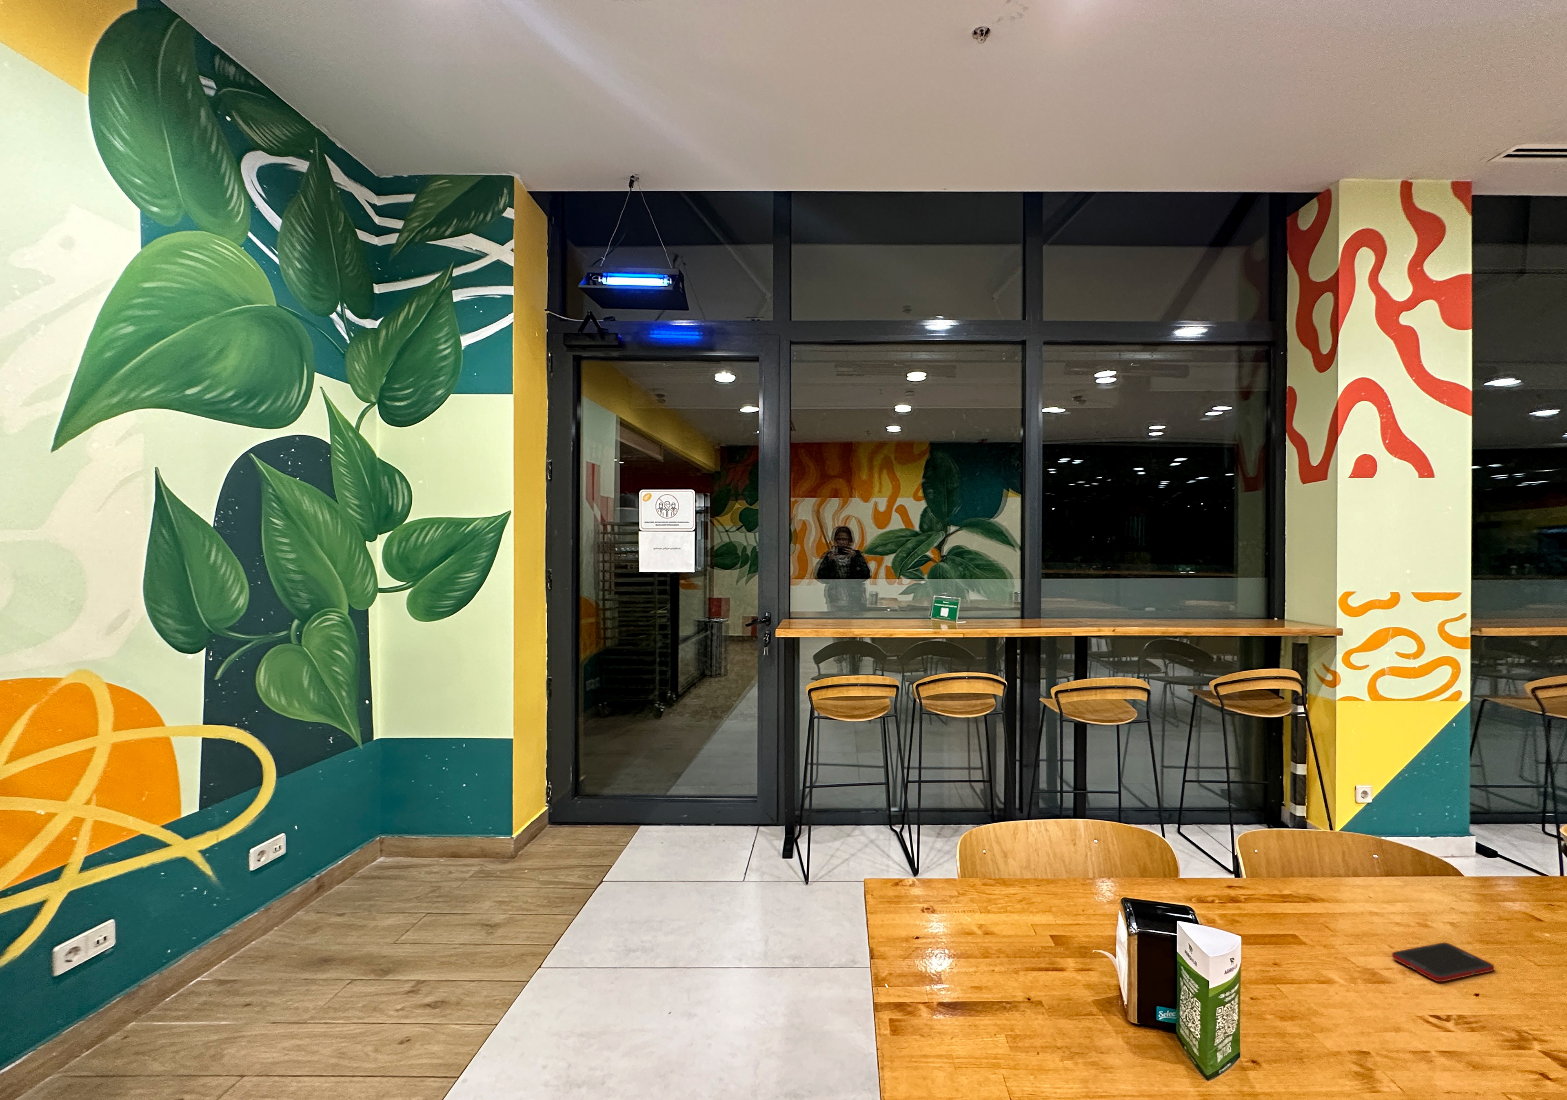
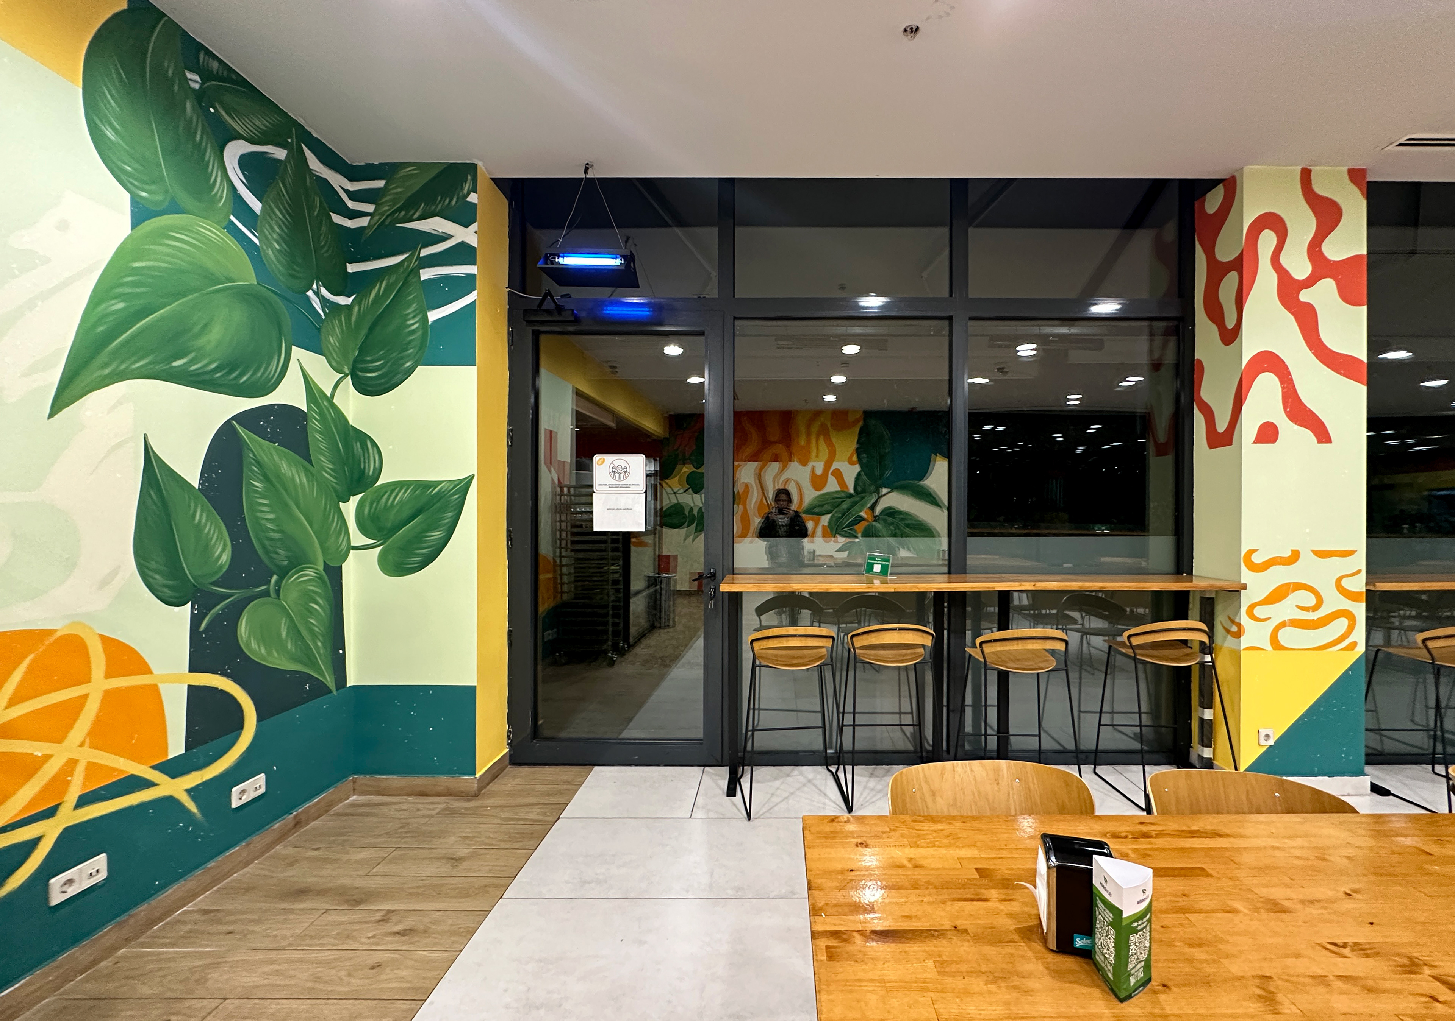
- cell phone (1442, 962)
